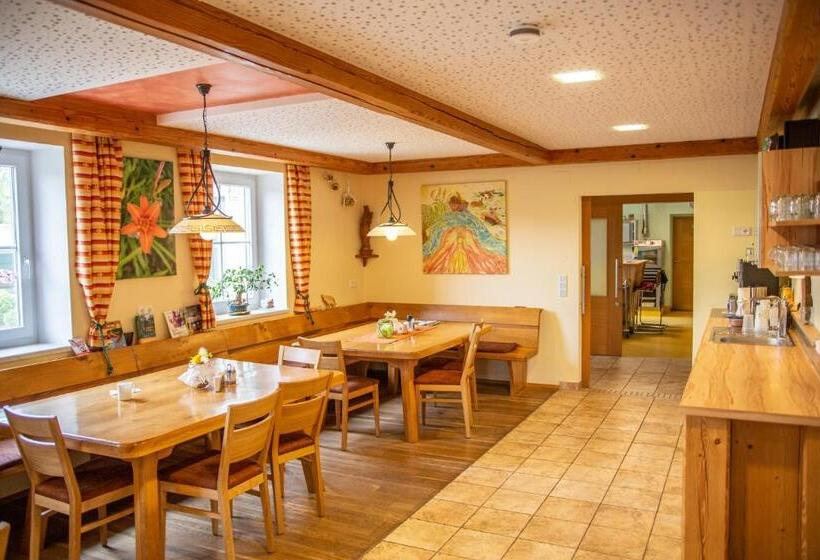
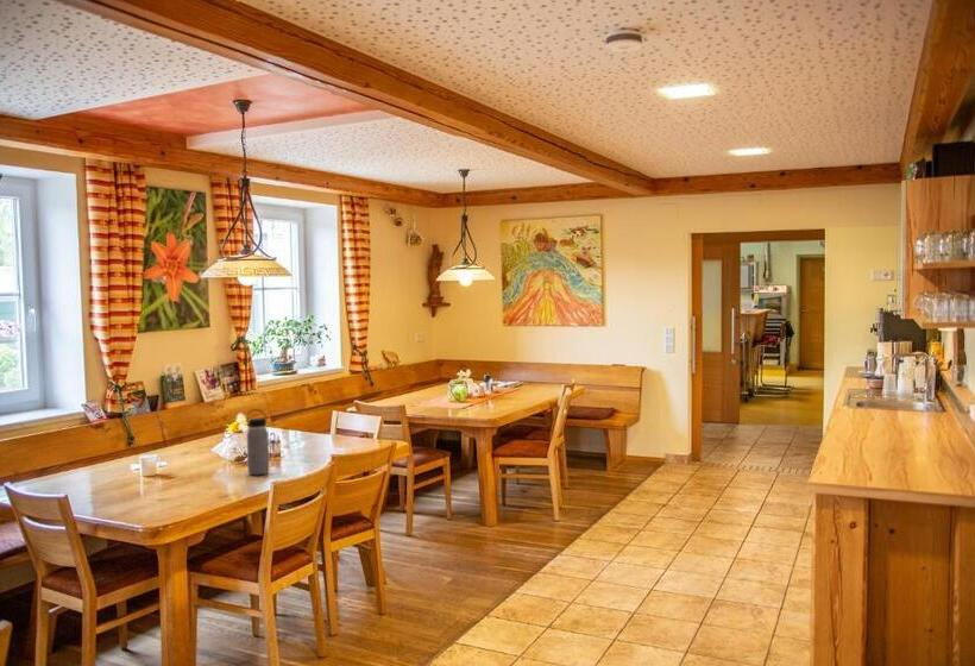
+ water bottle (257, 441)
